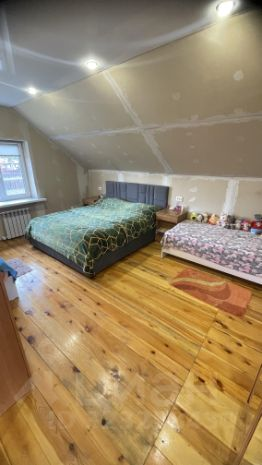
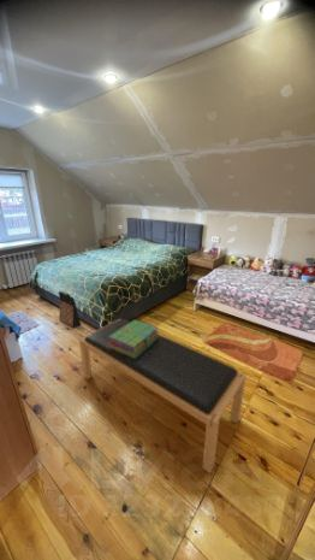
+ bench (153, 373)
+ bag (67, 307)
+ stack of books (133, 336)
